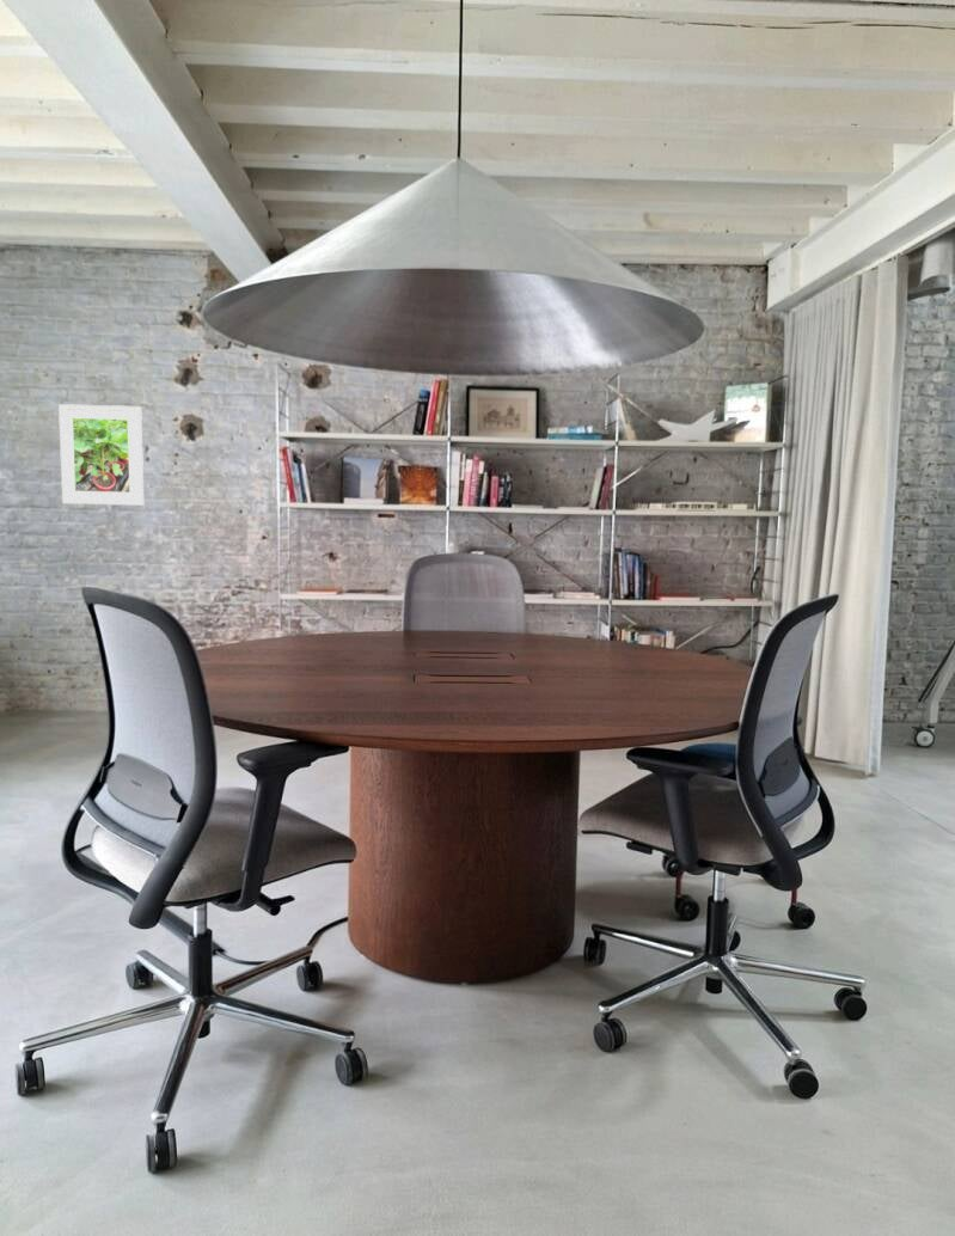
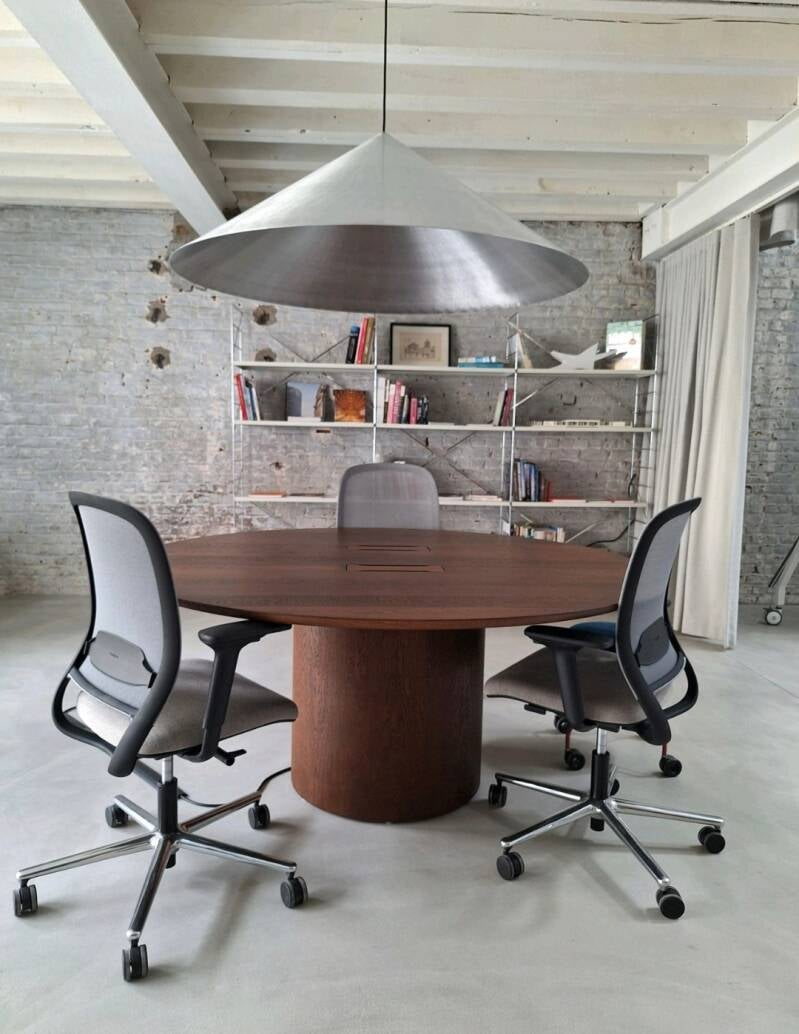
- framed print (102, 455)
